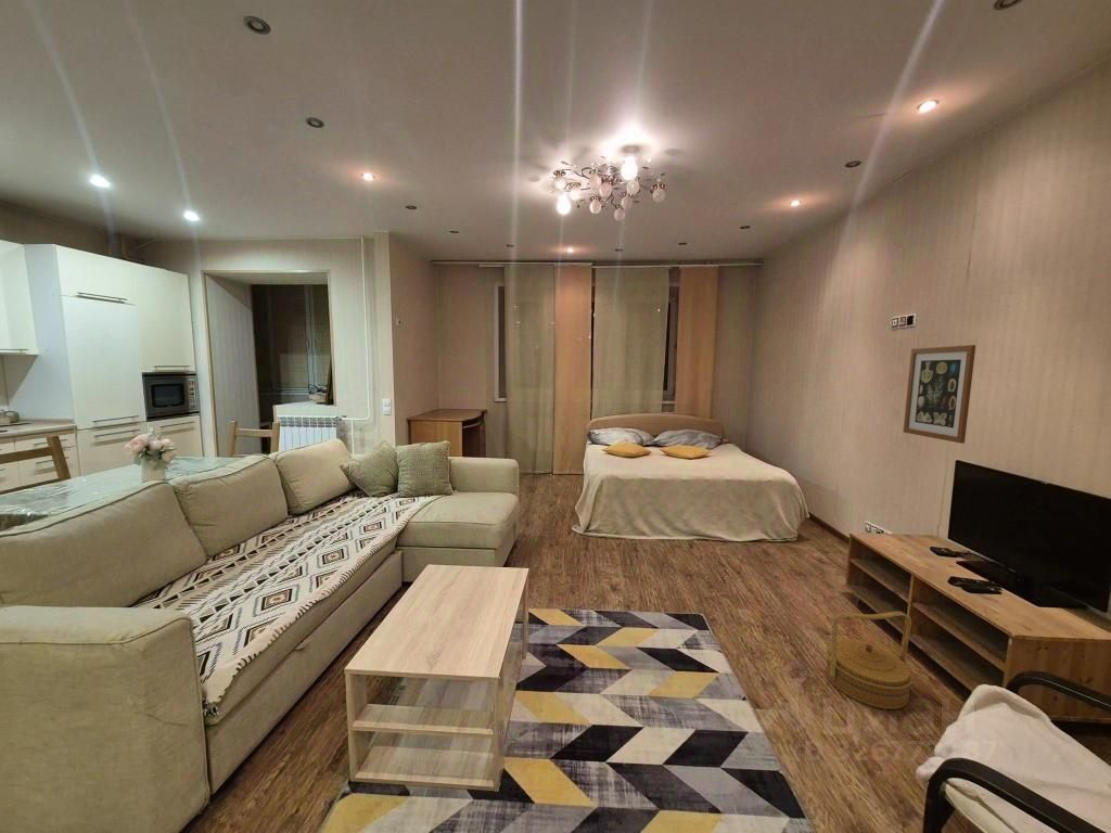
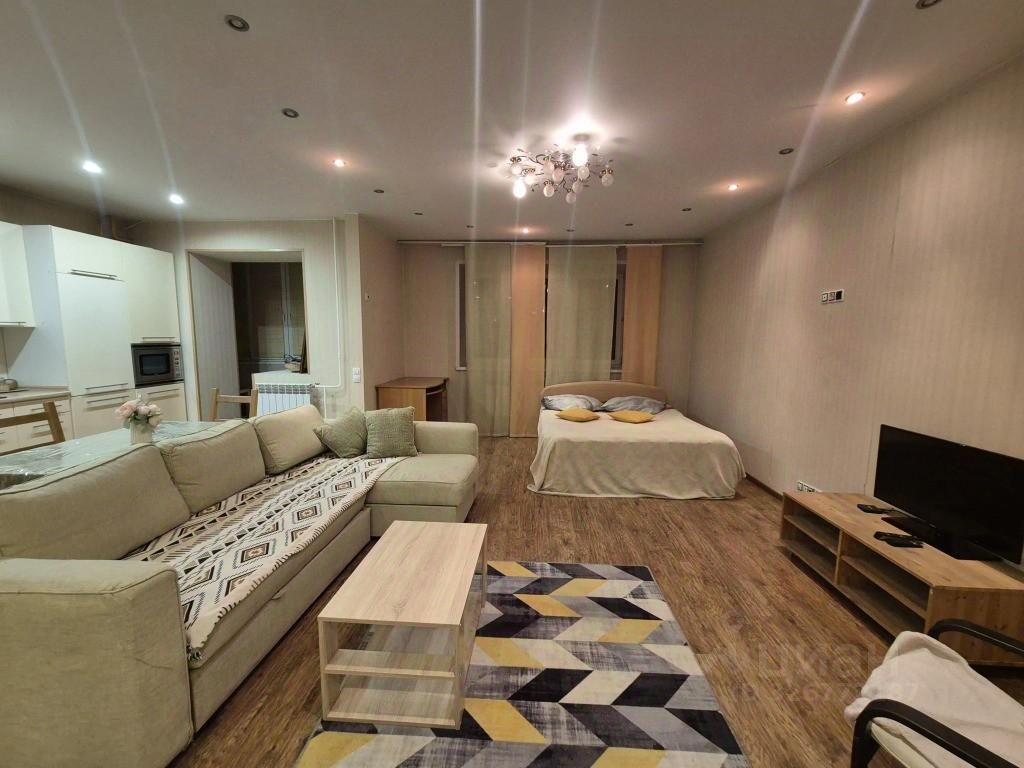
- basket (868, 649)
- wall art (935, 393)
